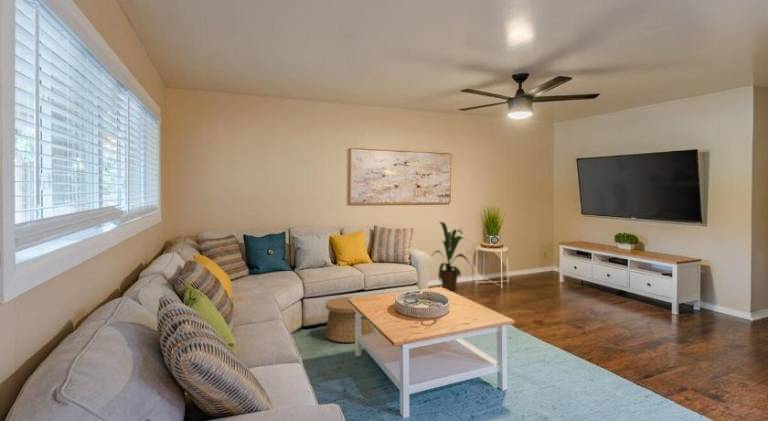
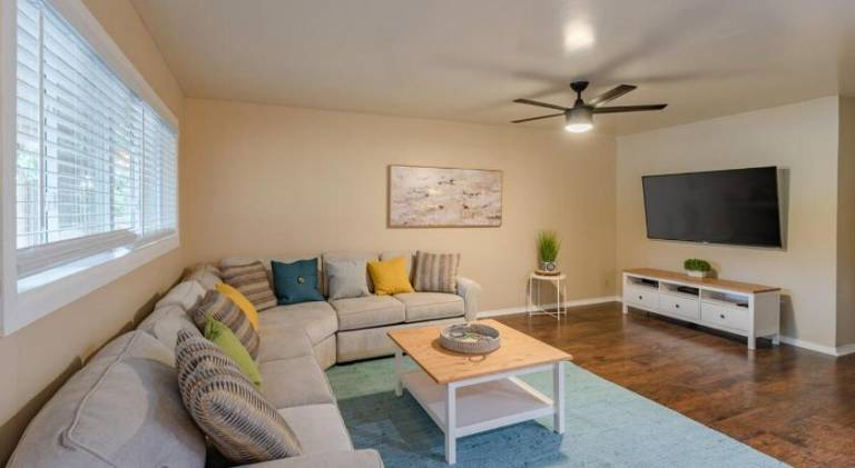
- basket (349, 318)
- house plant (452, 255)
